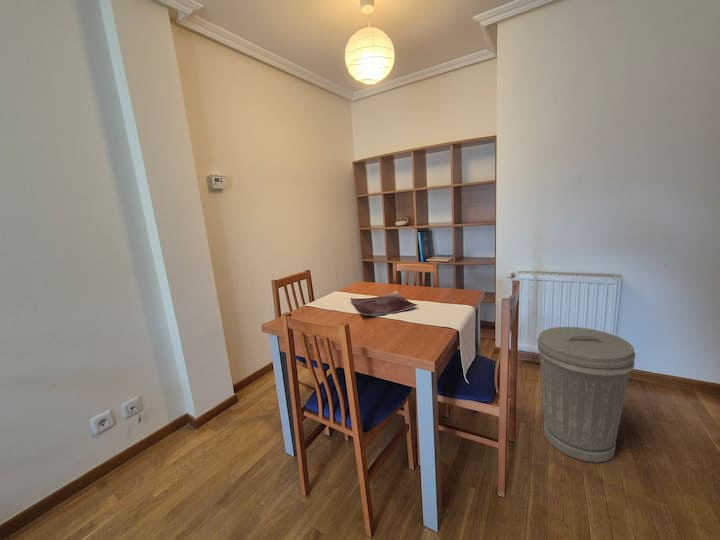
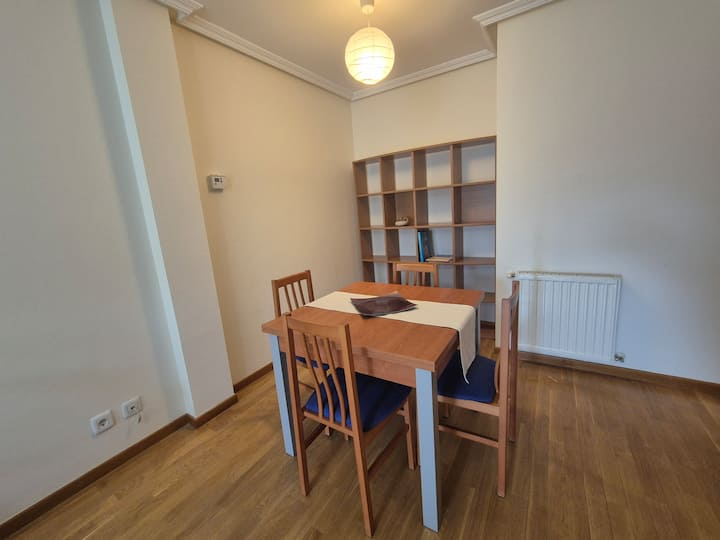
- trash can (580, 388)
